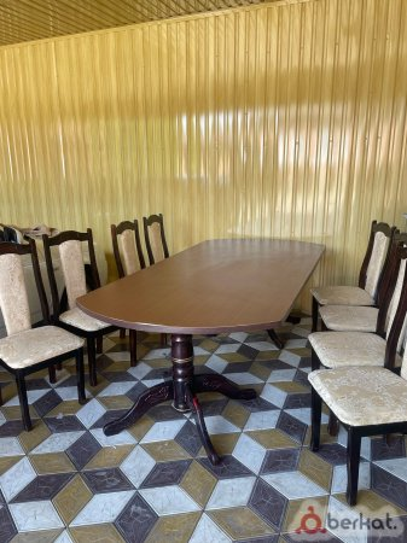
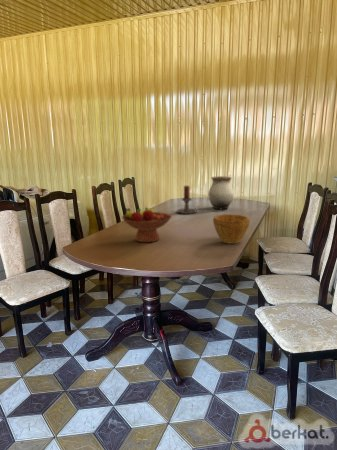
+ bowl (230, 229)
+ vase (220, 192)
+ candle holder (189, 199)
+ fruit bowl (147, 223)
